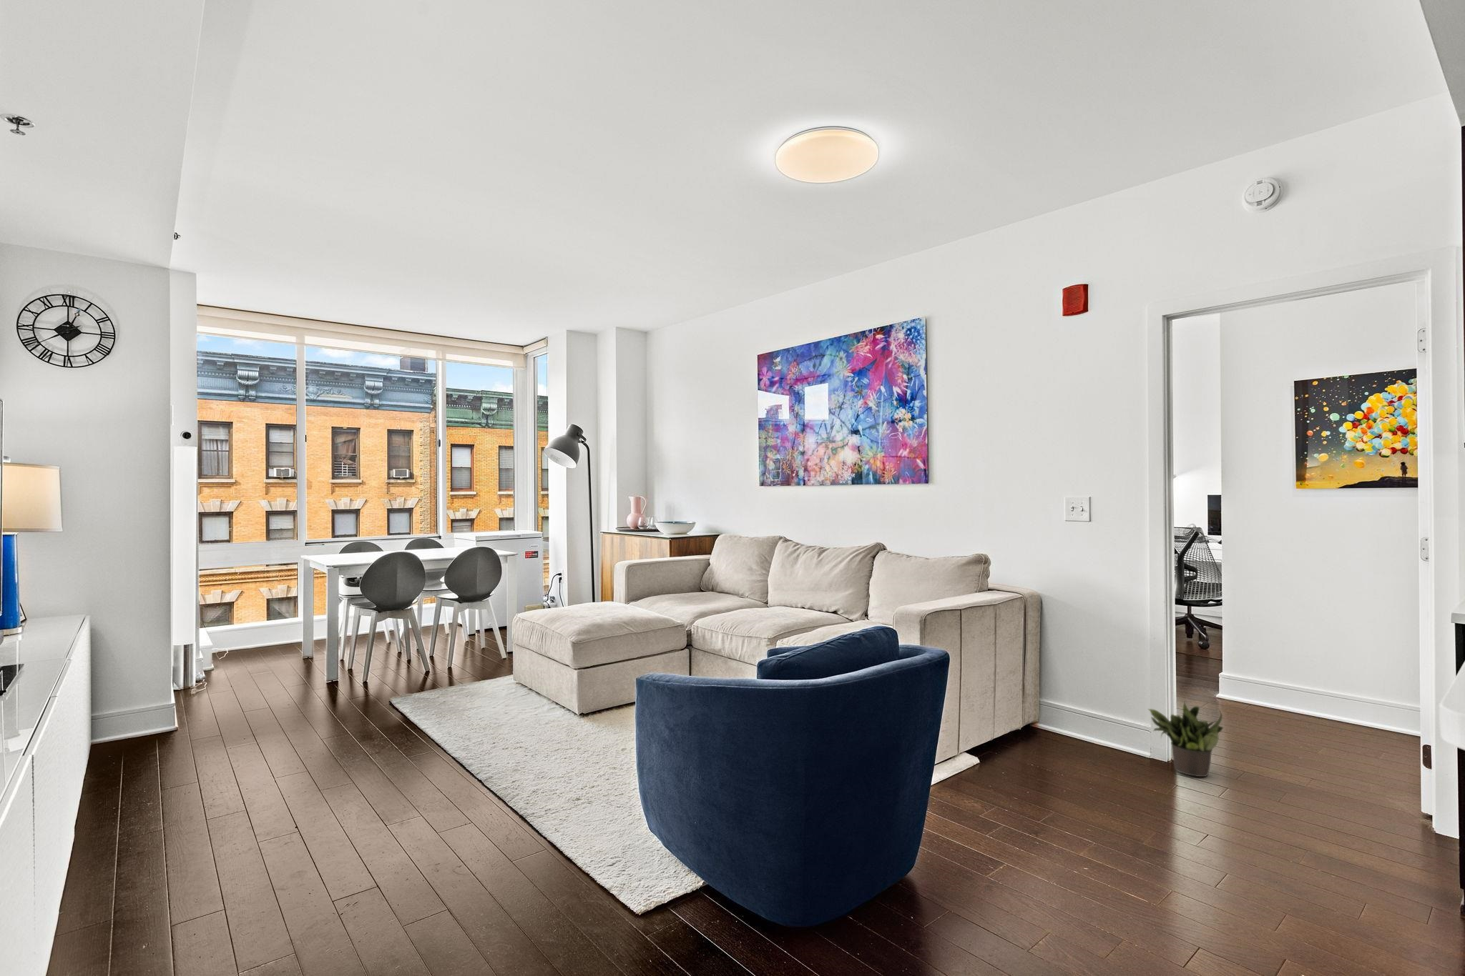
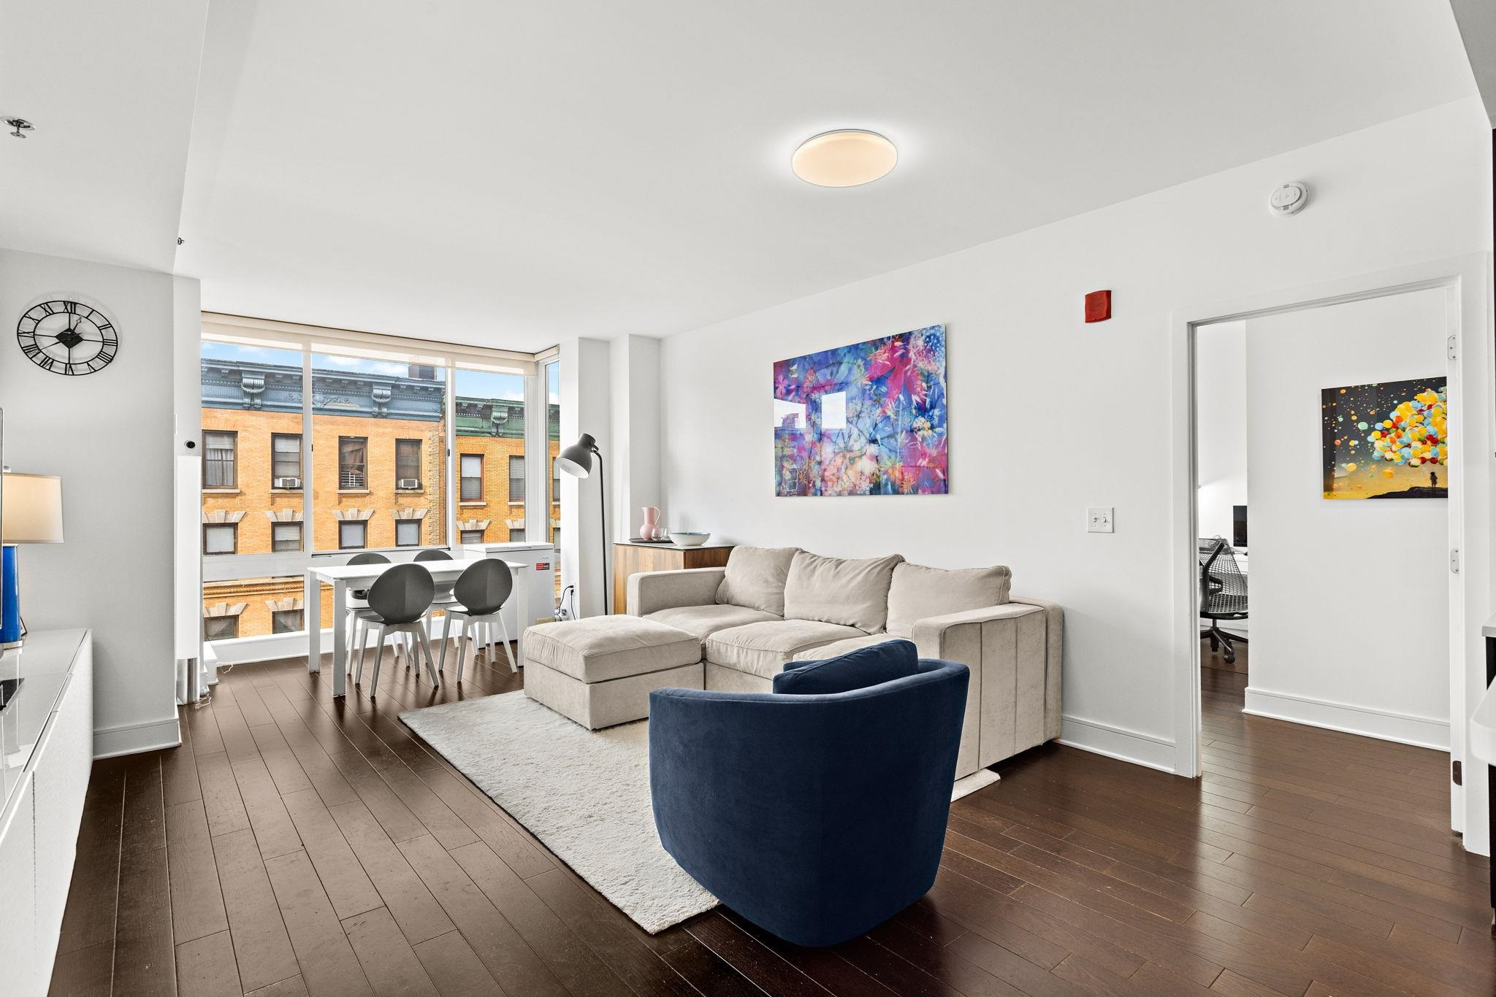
- potted plant (1183, 734)
